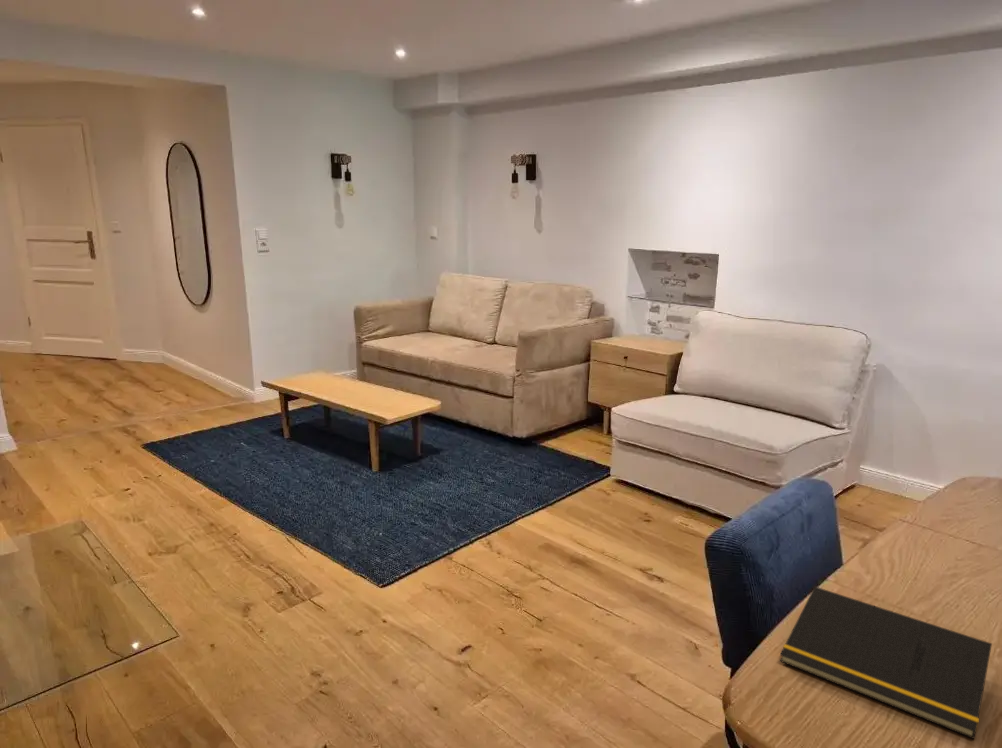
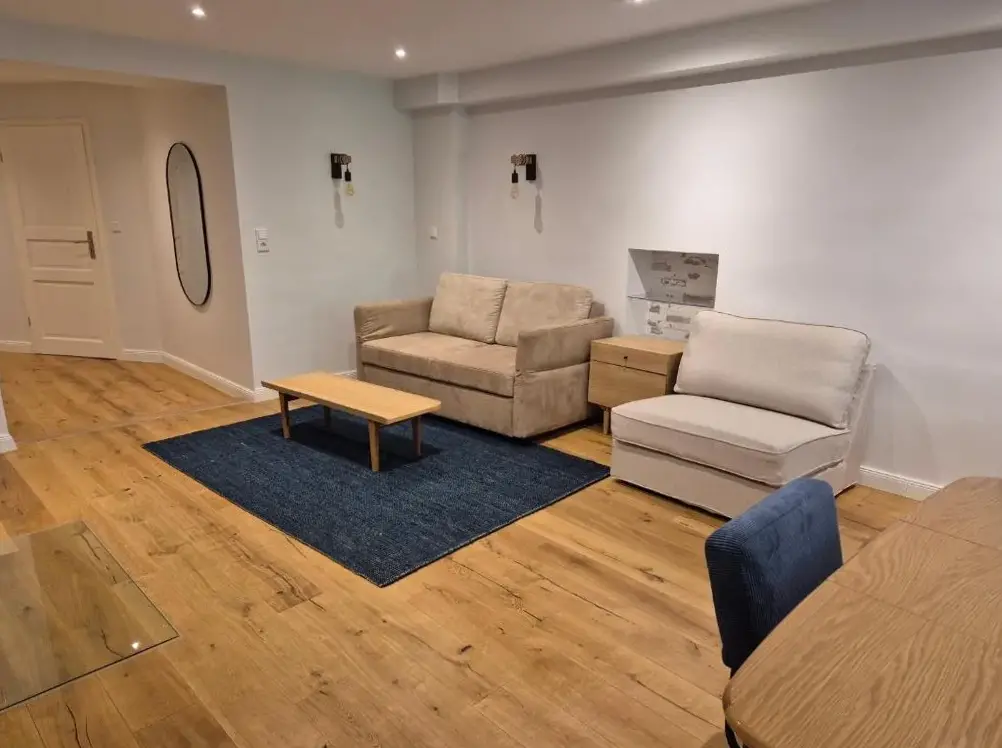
- notepad (884, 652)
